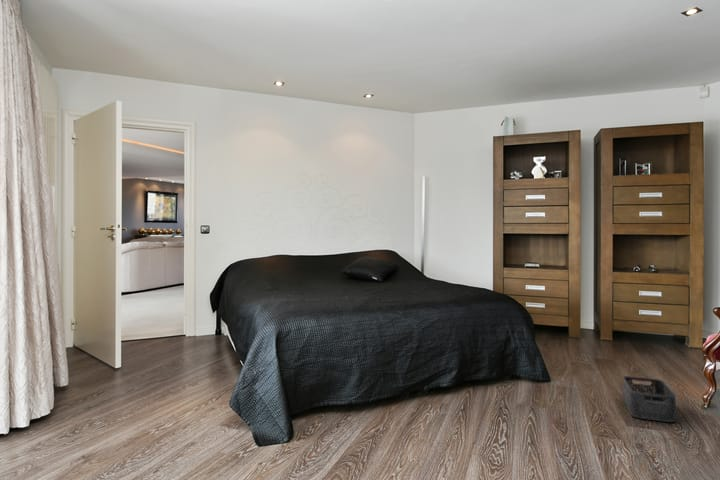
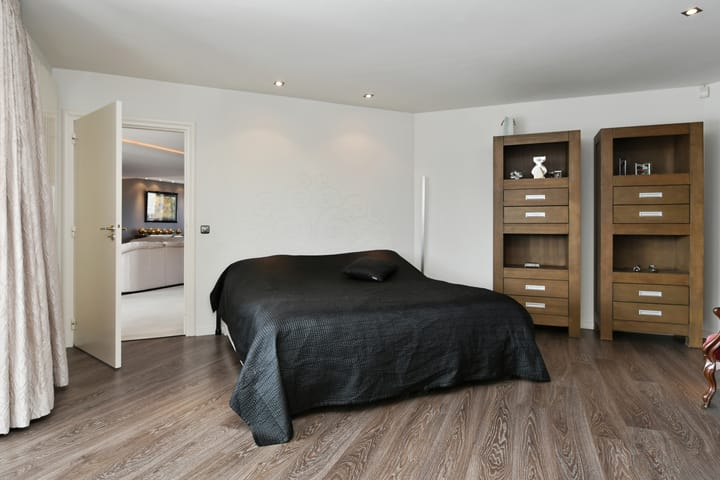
- storage bin (647, 397)
